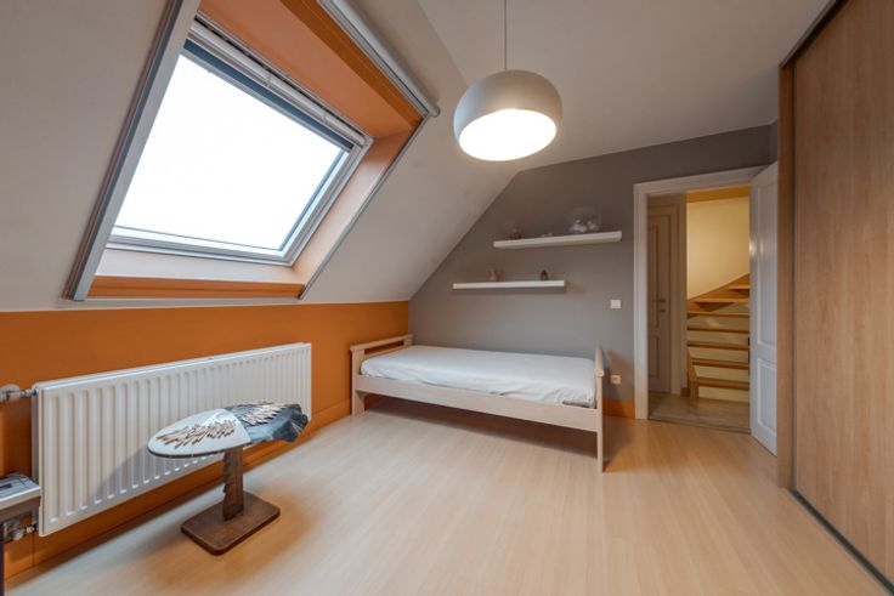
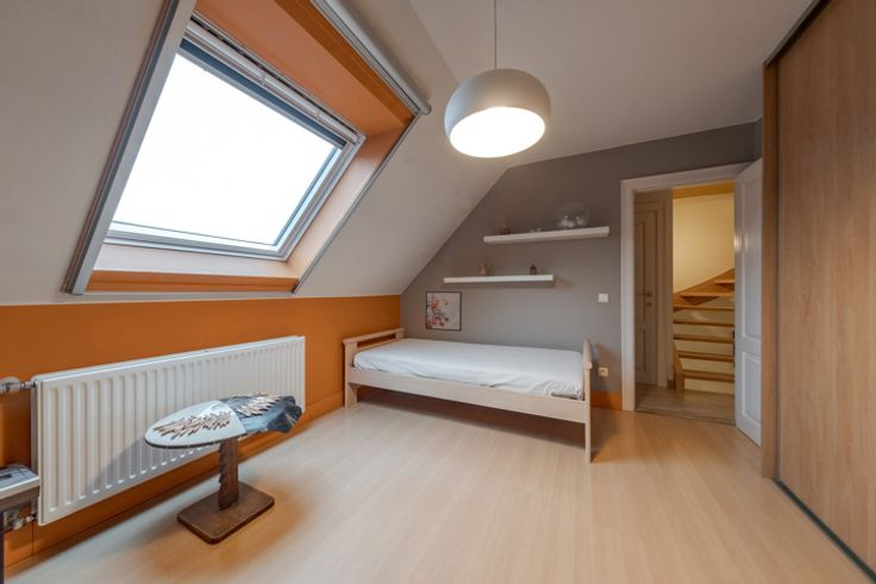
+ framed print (443, 310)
